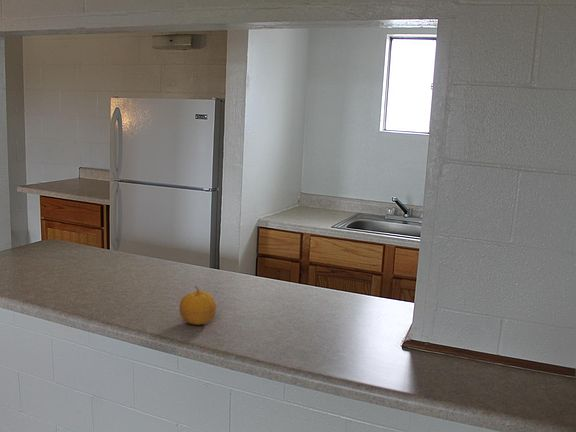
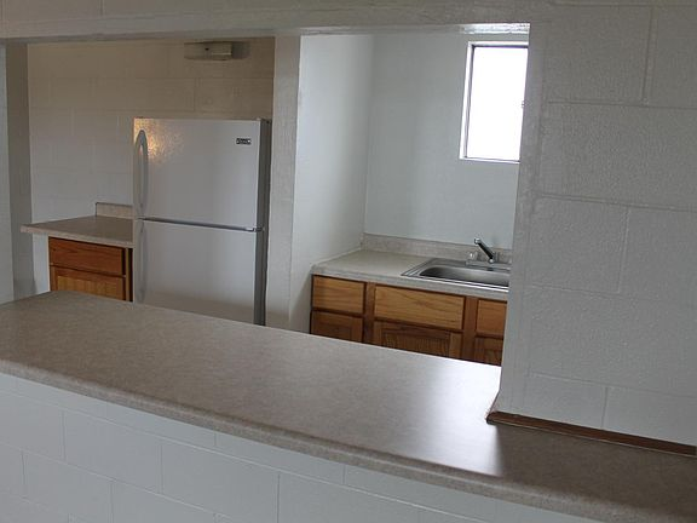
- fruit (197, 304)
